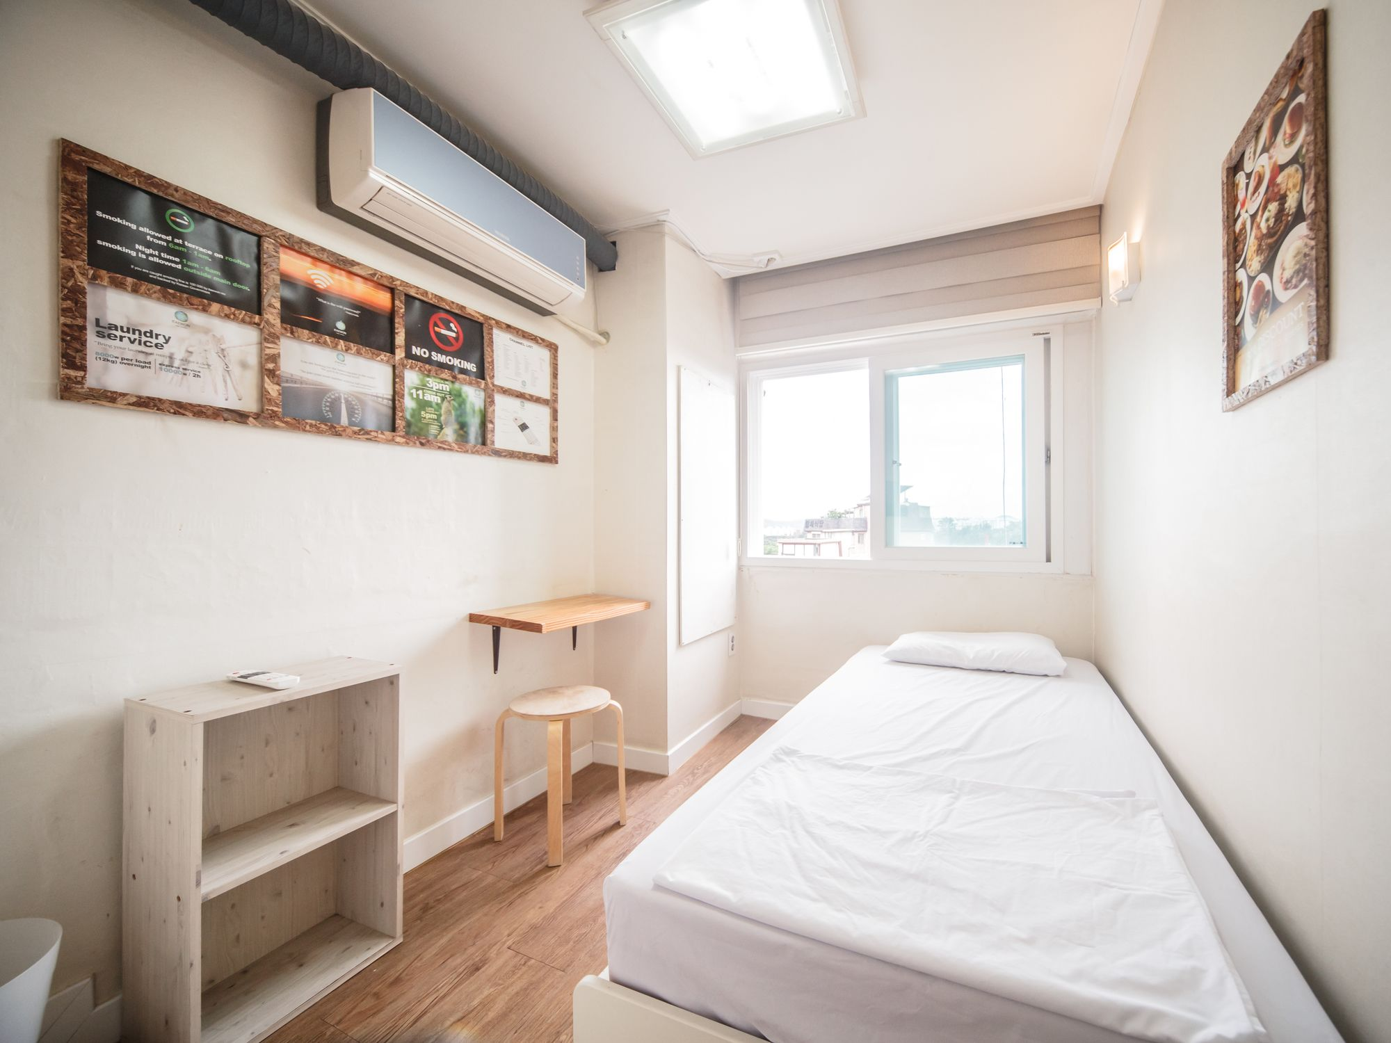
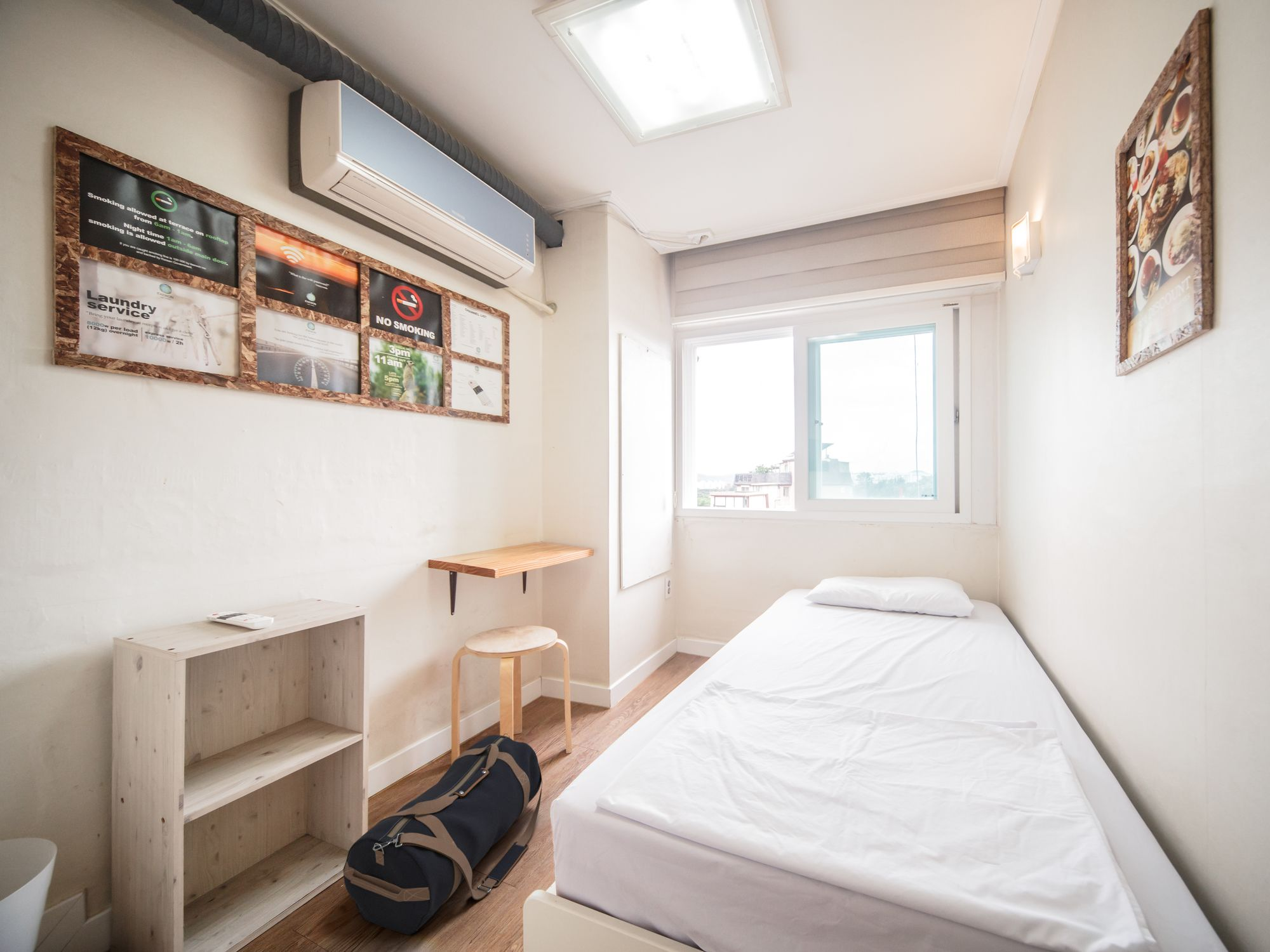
+ duffel bag (461, 814)
